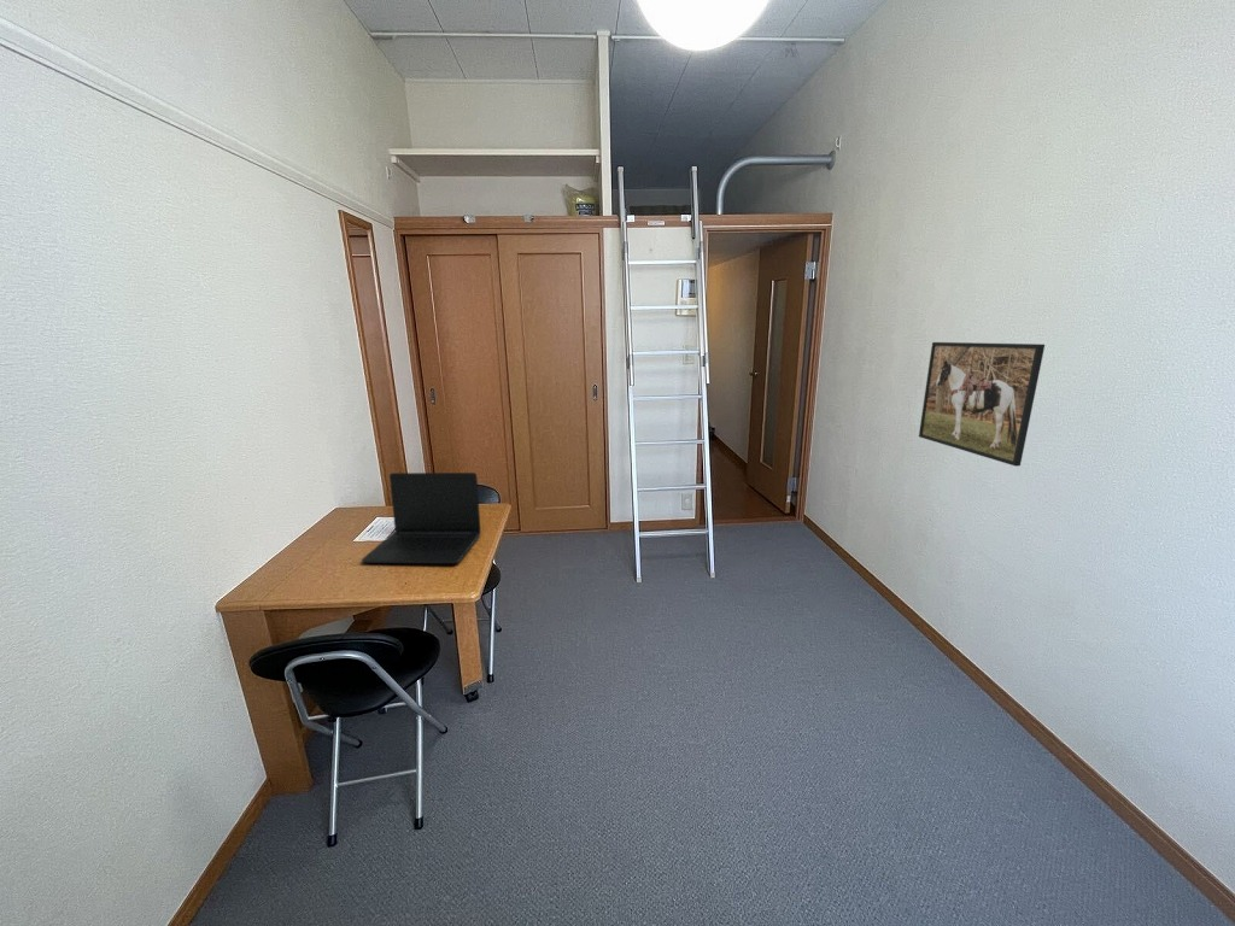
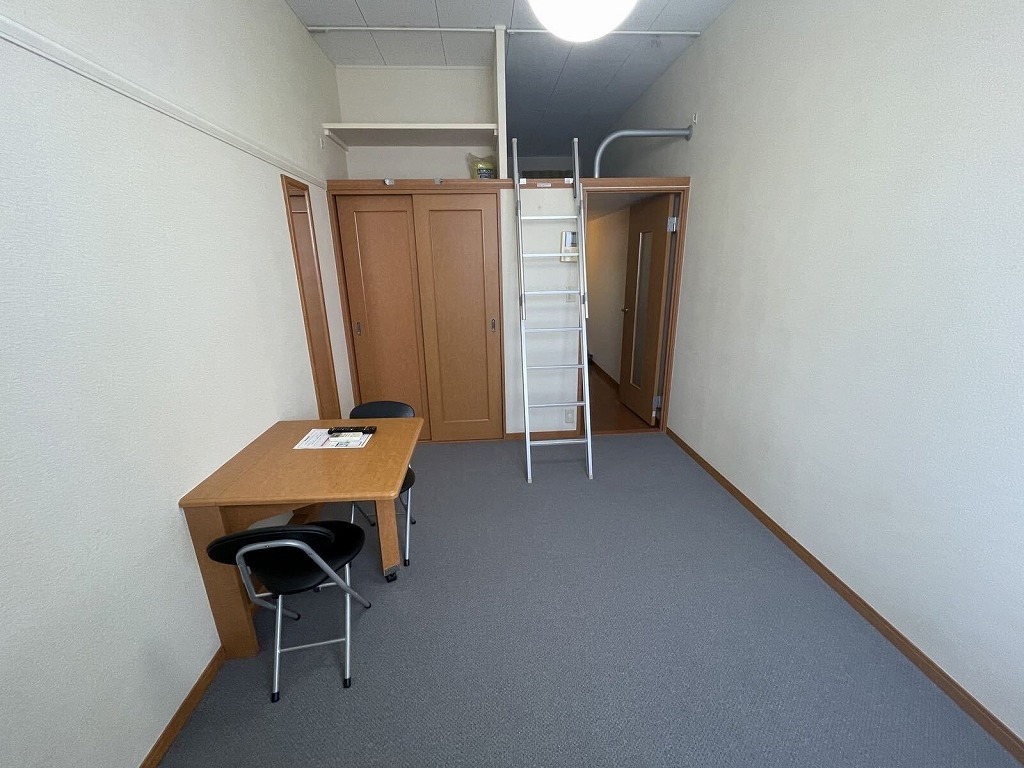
- laptop (421, 516)
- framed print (971, 398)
